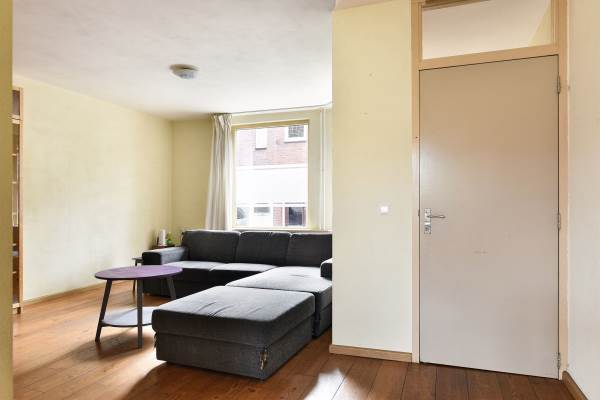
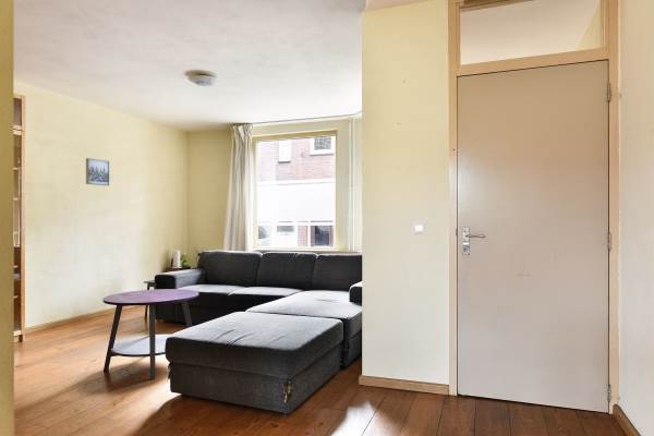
+ wall art (97, 172)
